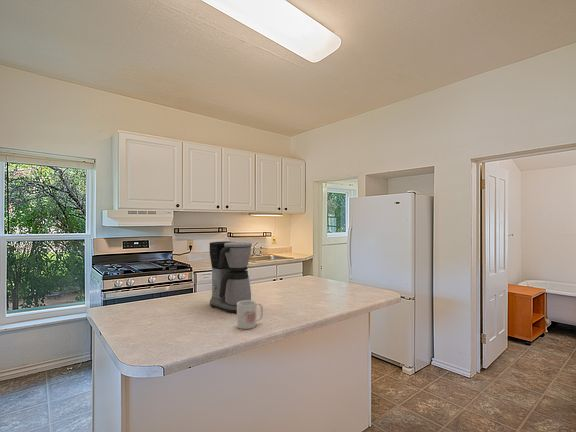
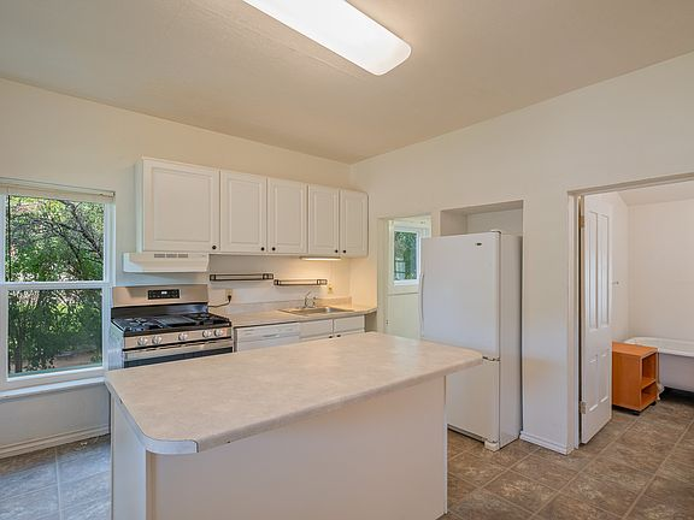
- coffee maker (227, 274)
- mug (250, 313)
